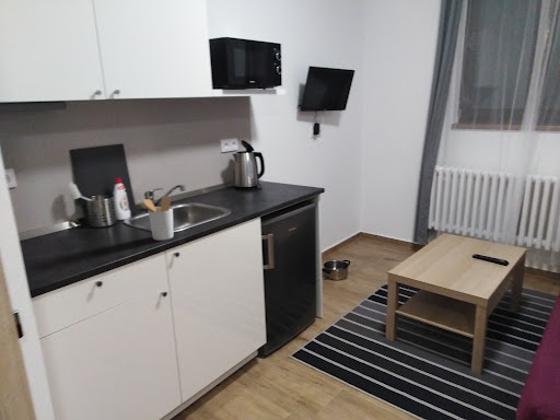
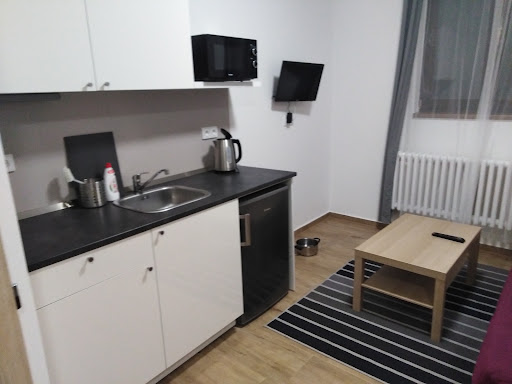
- utensil holder (155, 218)
